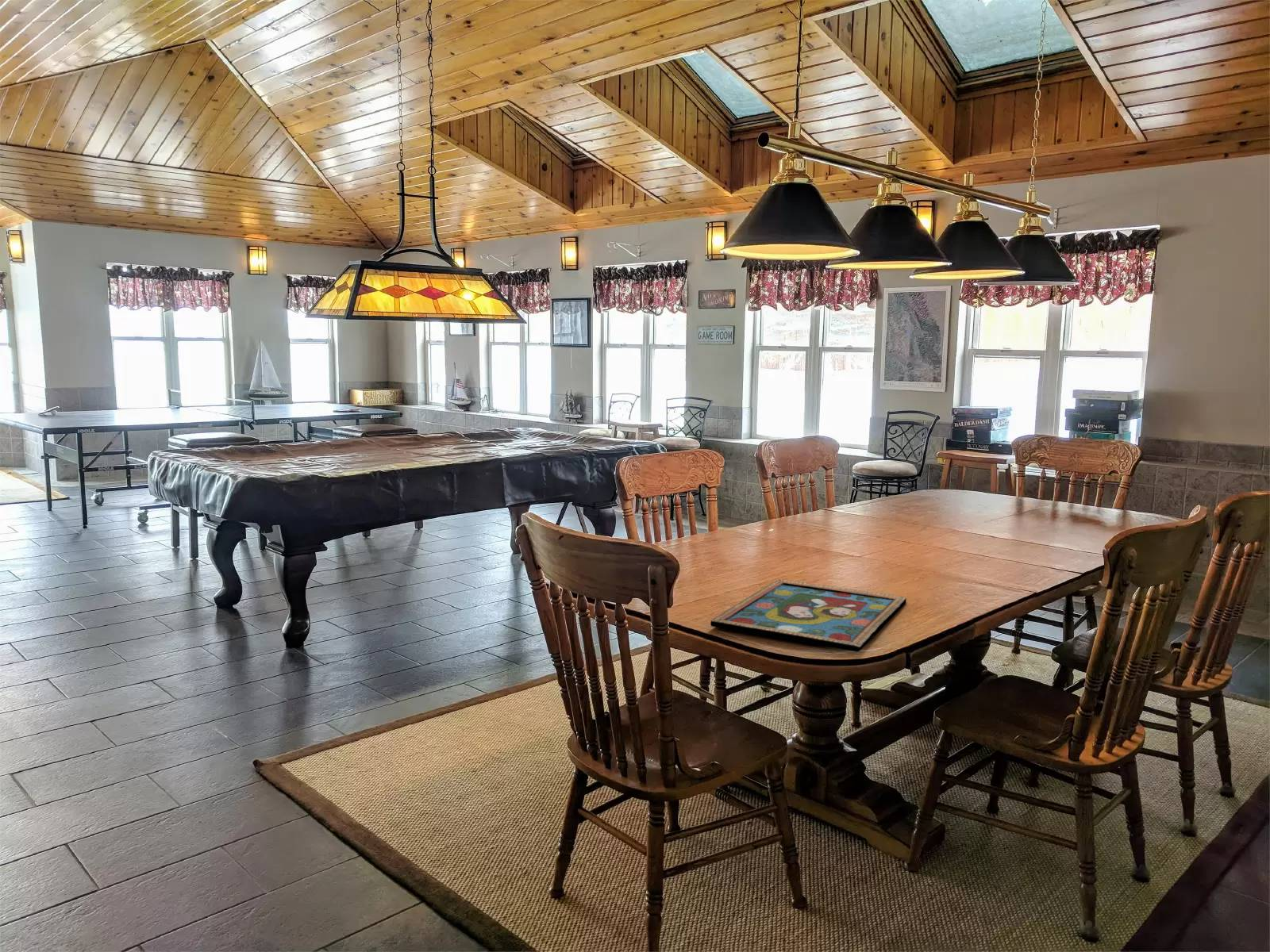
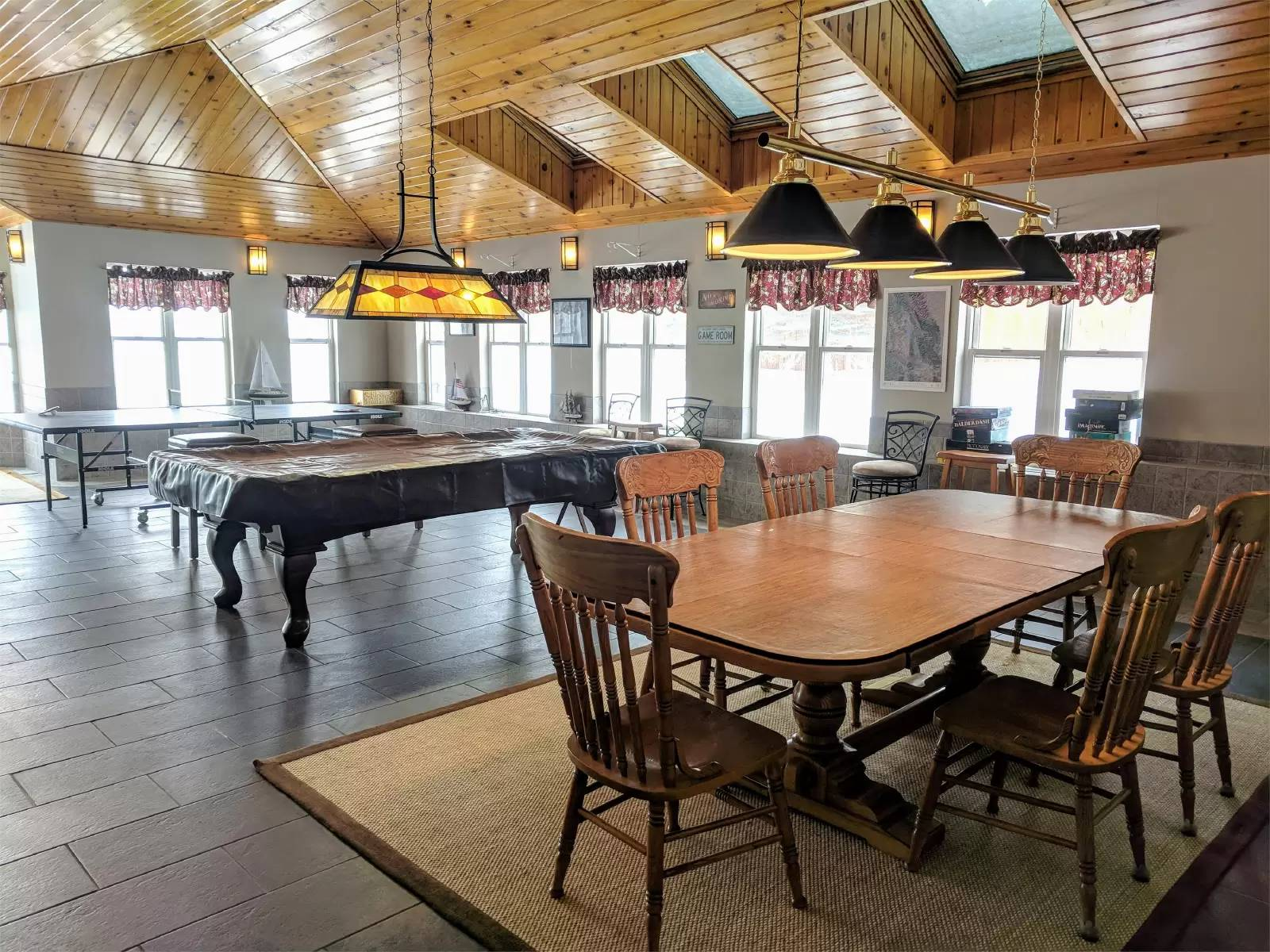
- framed painting (813, 611)
